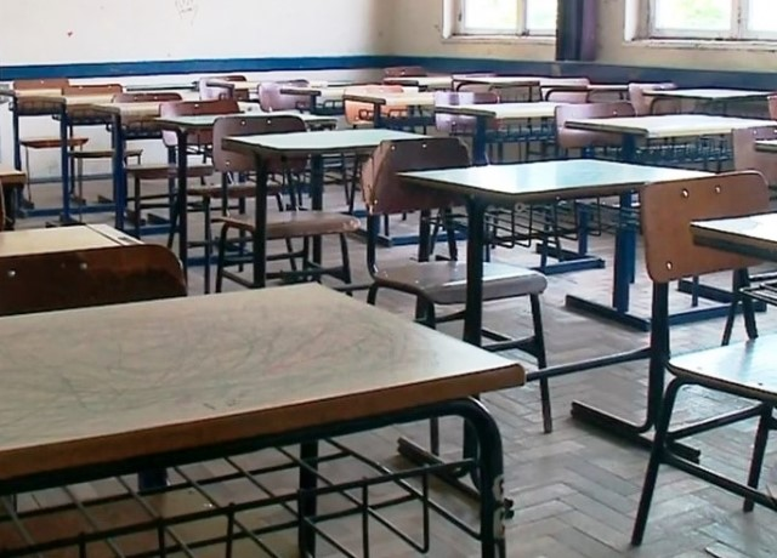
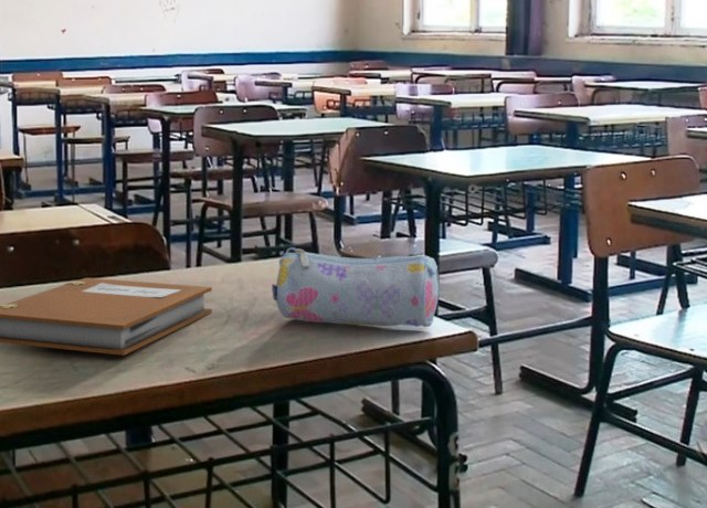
+ pencil case (357, 286)
+ notebook (102, 310)
